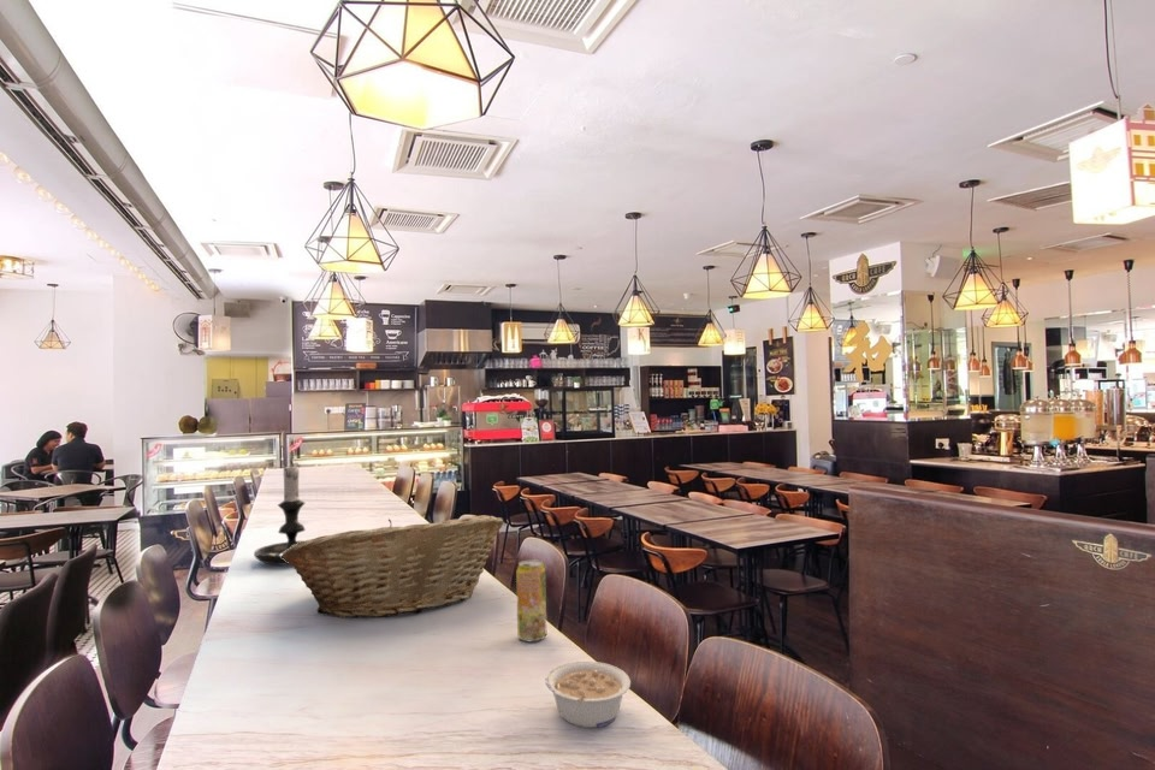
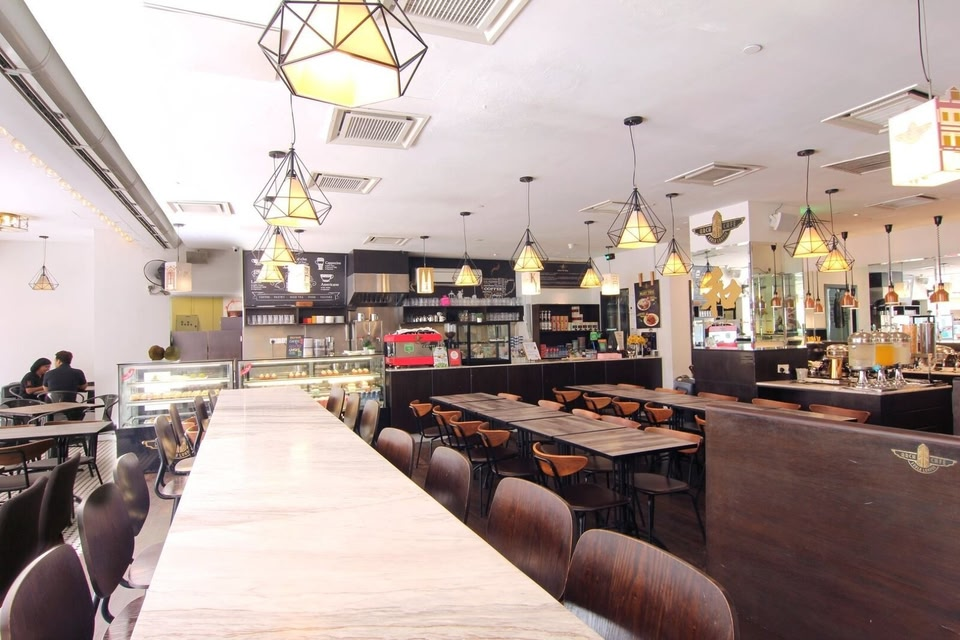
- fruit basket (398, 556)
- beverage can (531, 598)
- legume (590, 693)
- candle holder (291, 509)
